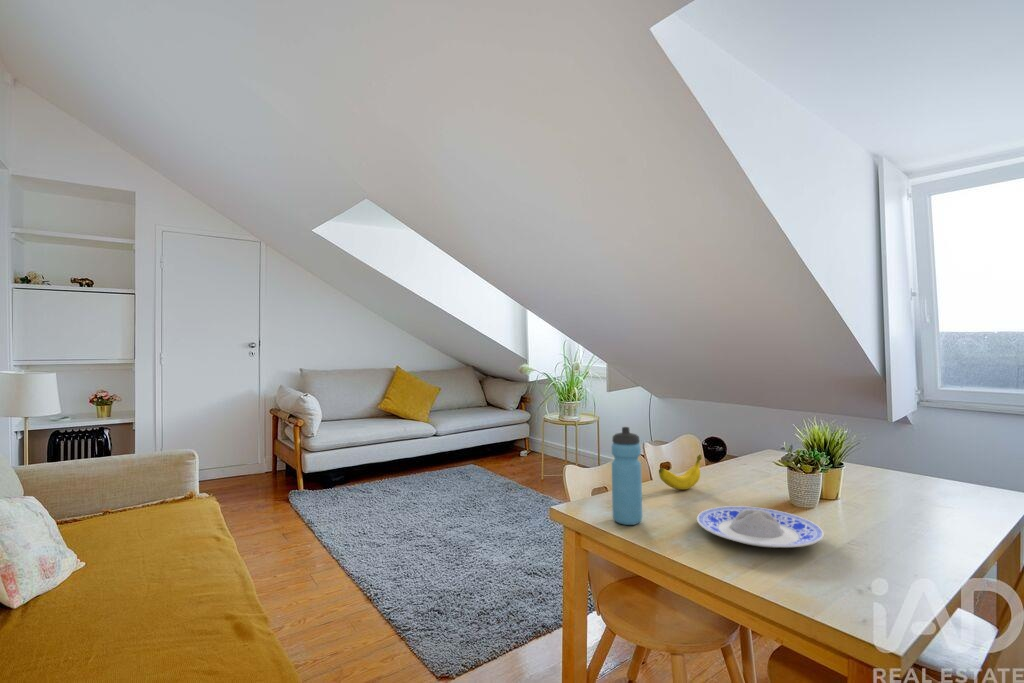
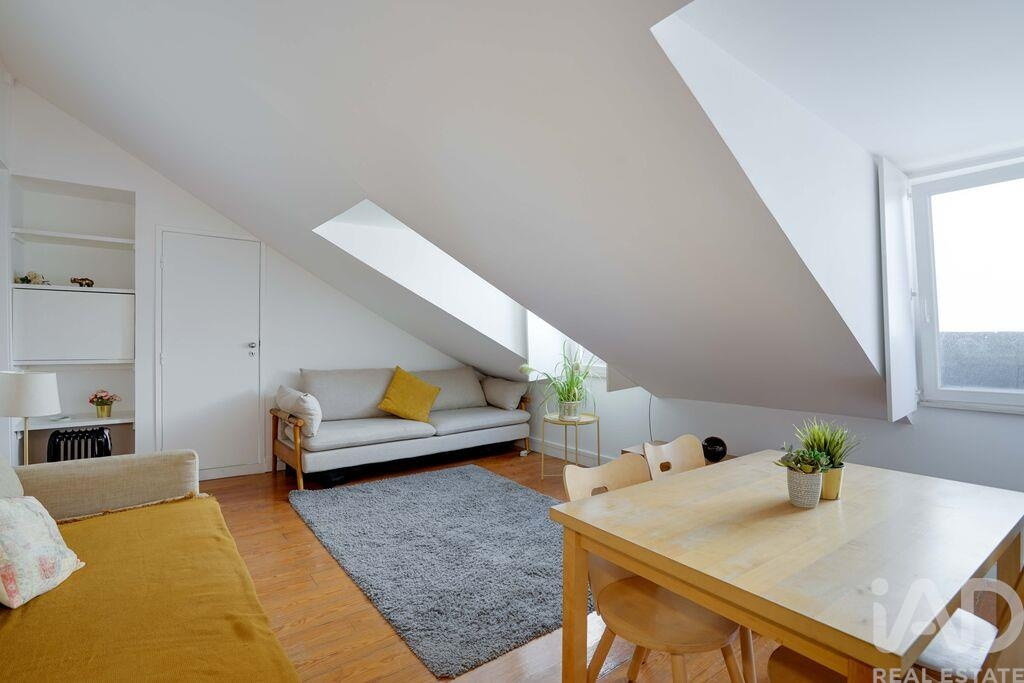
- plate (757, 523)
- water bottle (626, 473)
- banana (683, 474)
